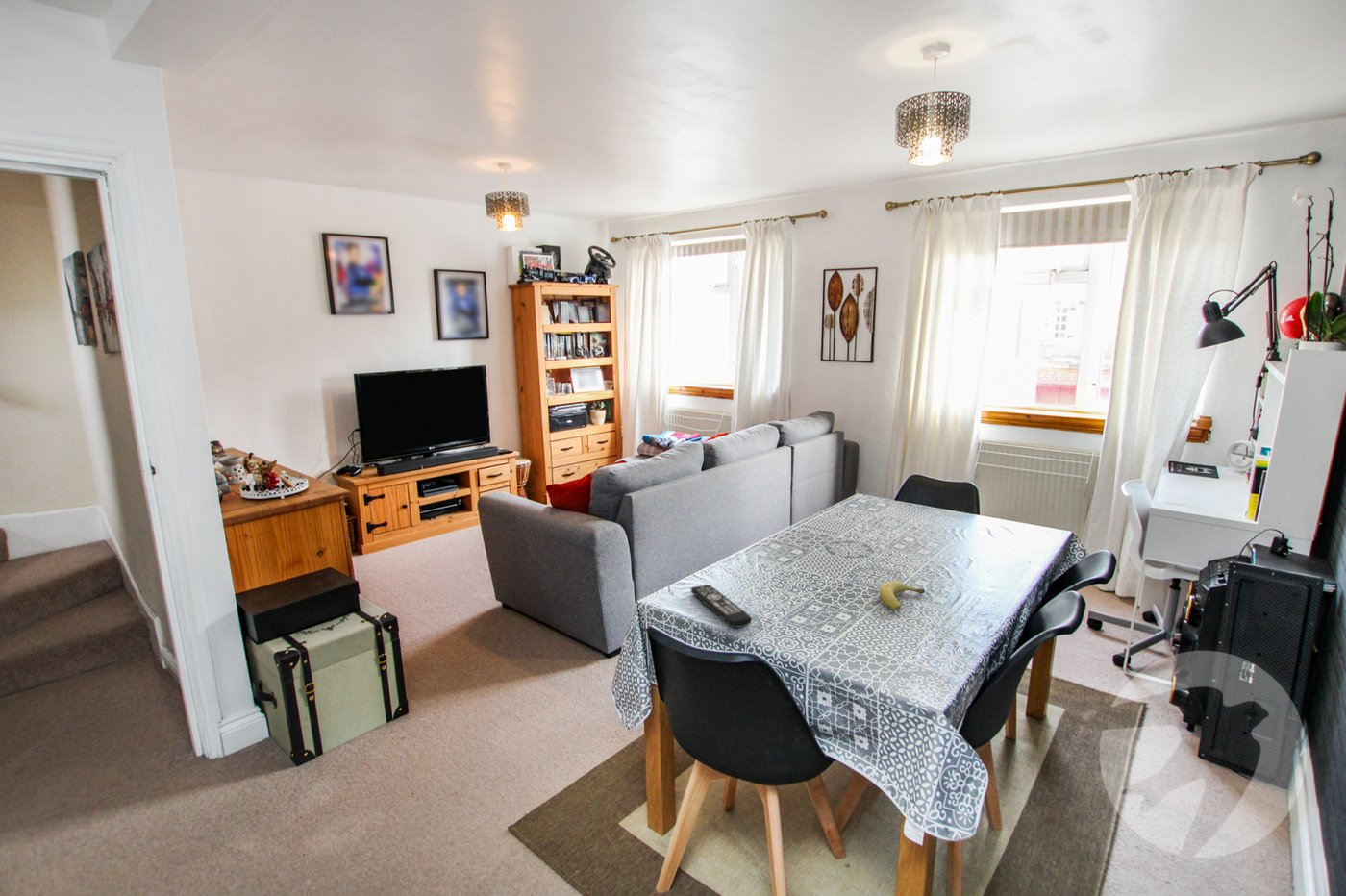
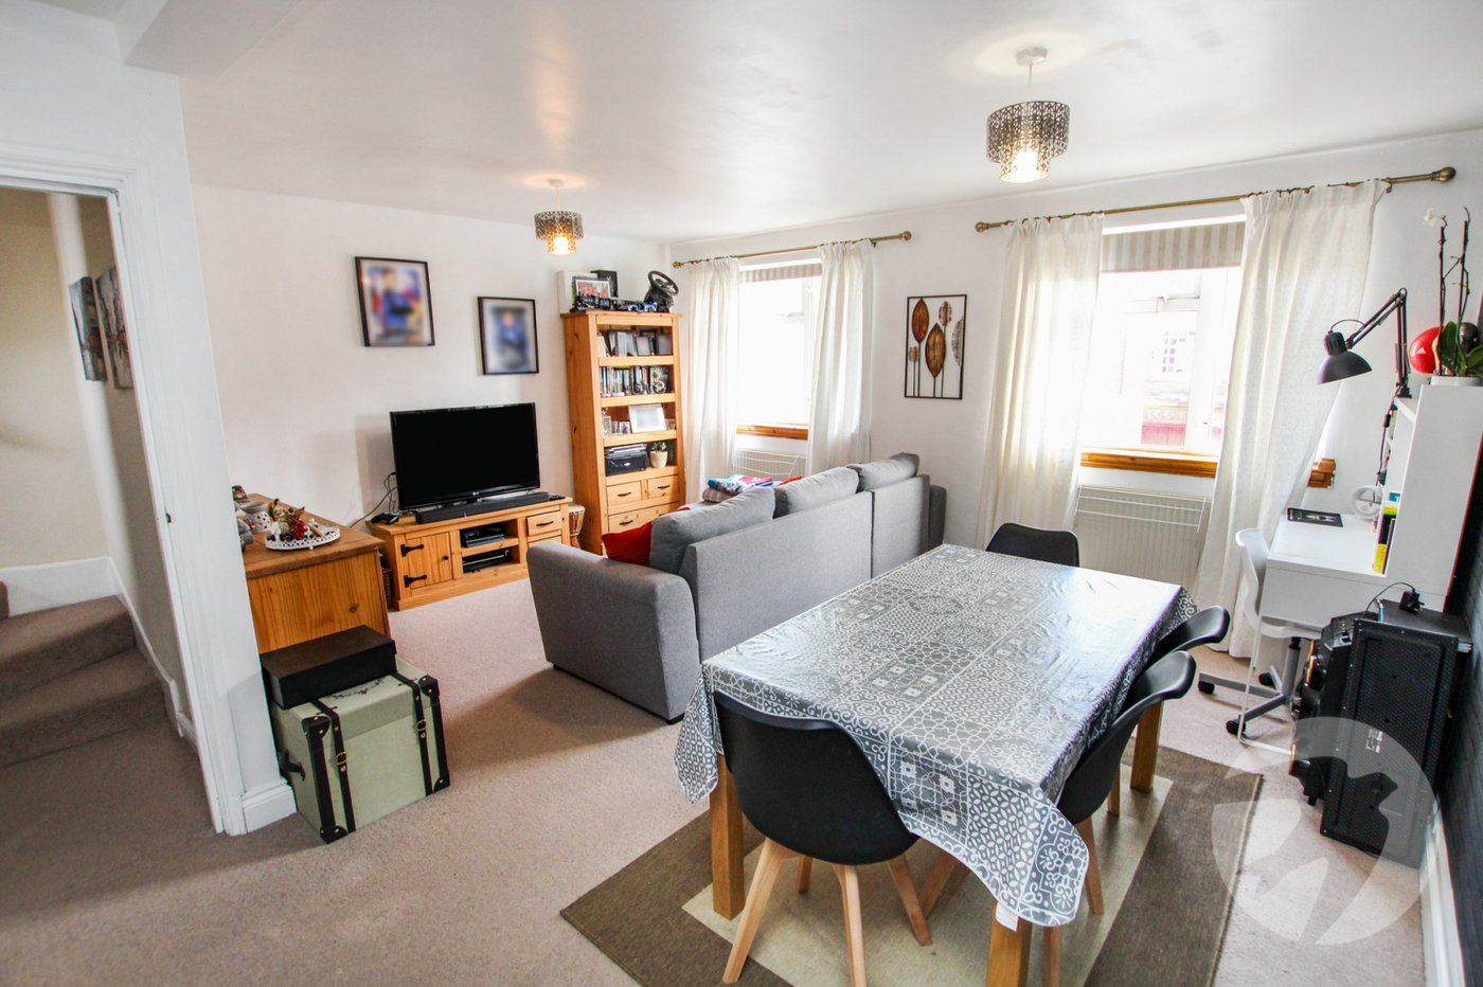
- fruit (897, 591)
- remote control (719, 605)
